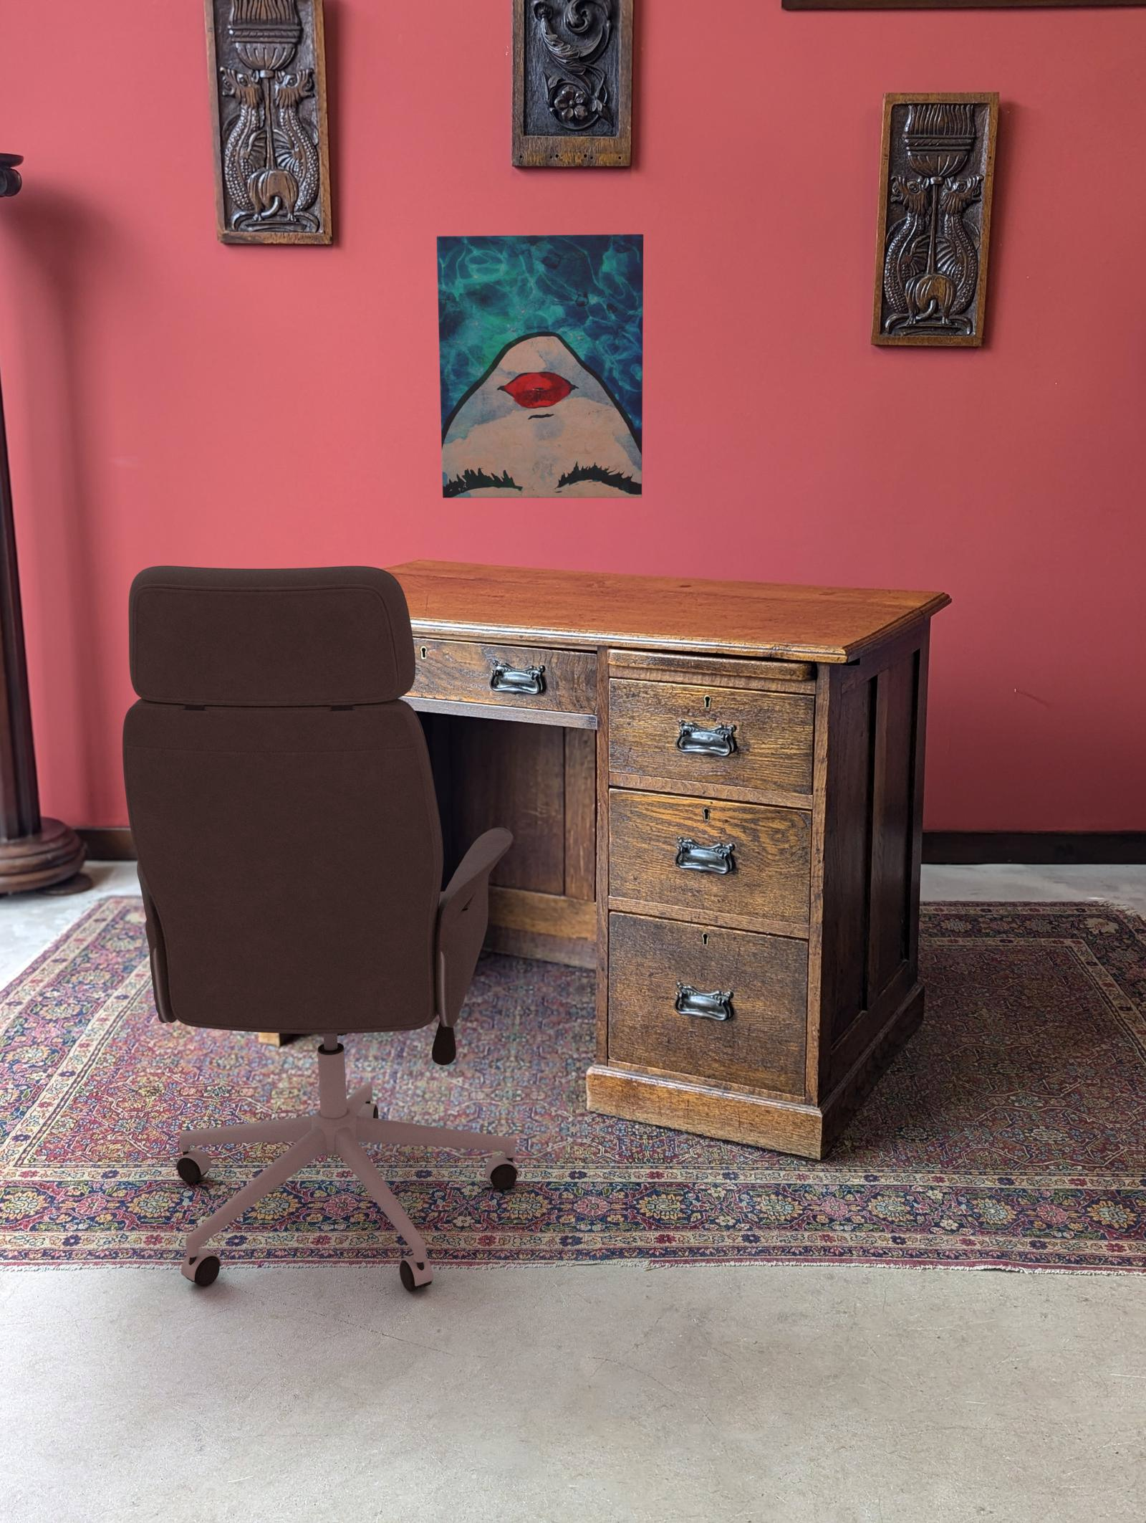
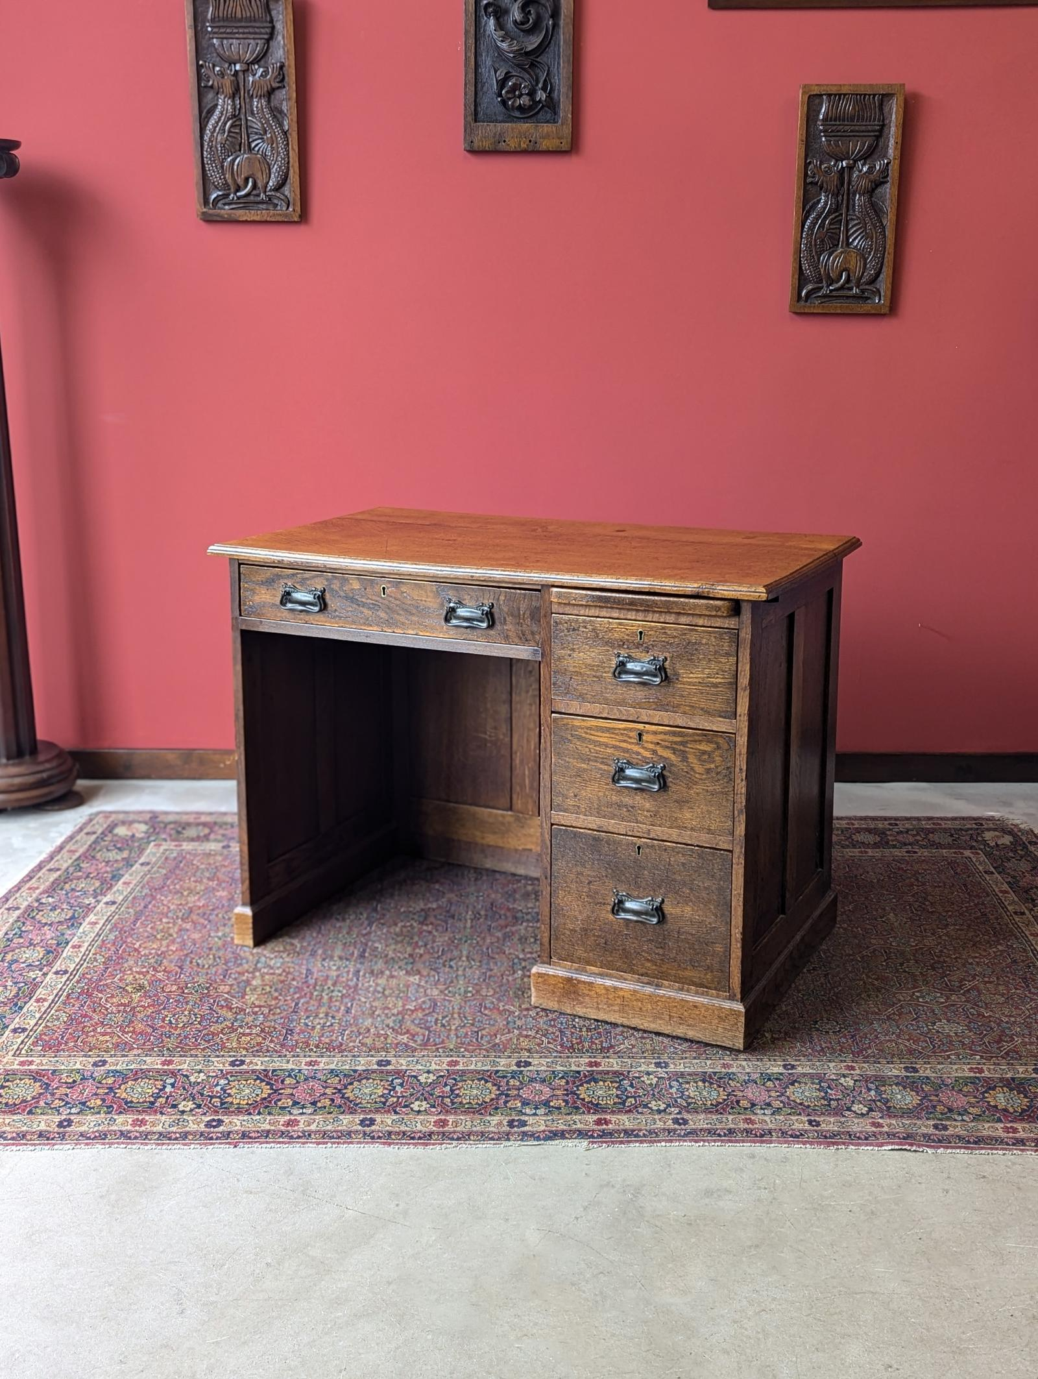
- wall art (540, 368)
- office chair (319, 898)
